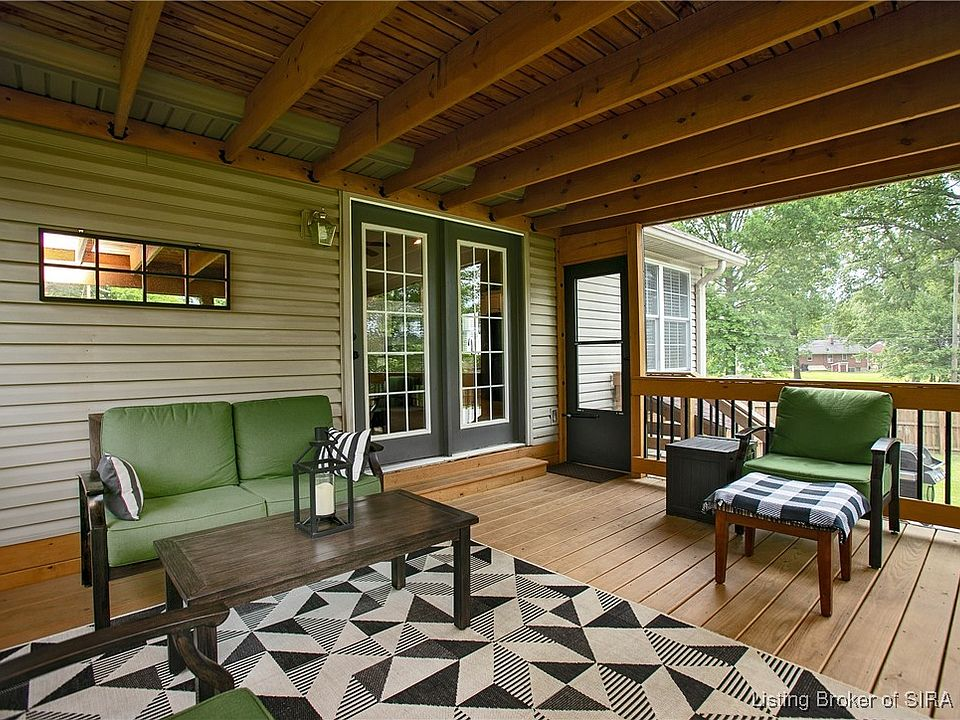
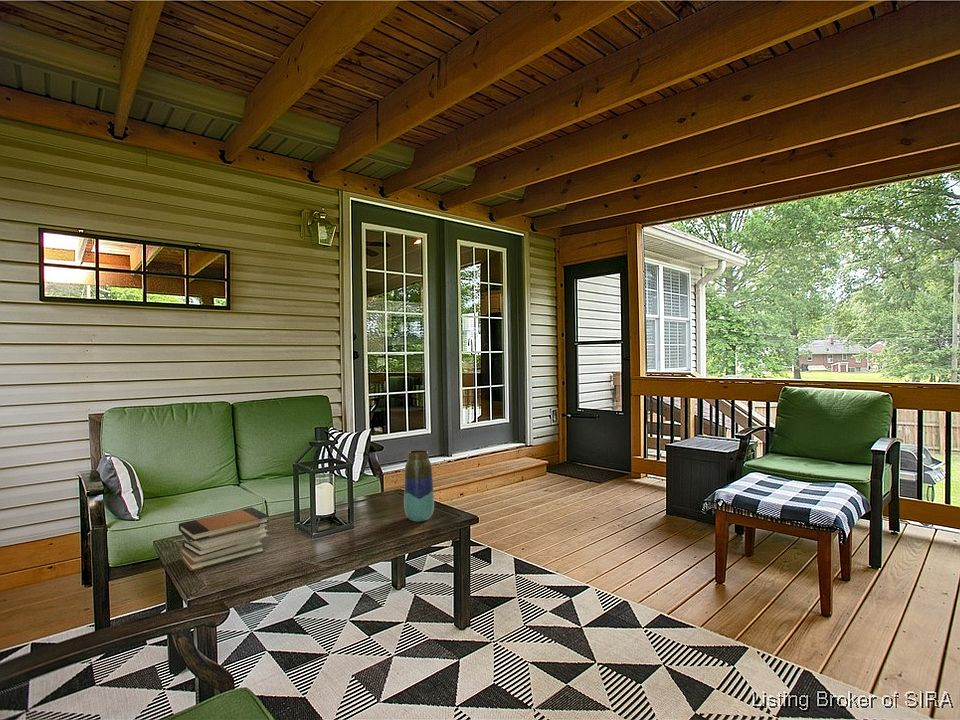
+ book stack (225, 537)
+ vase (418, 485)
